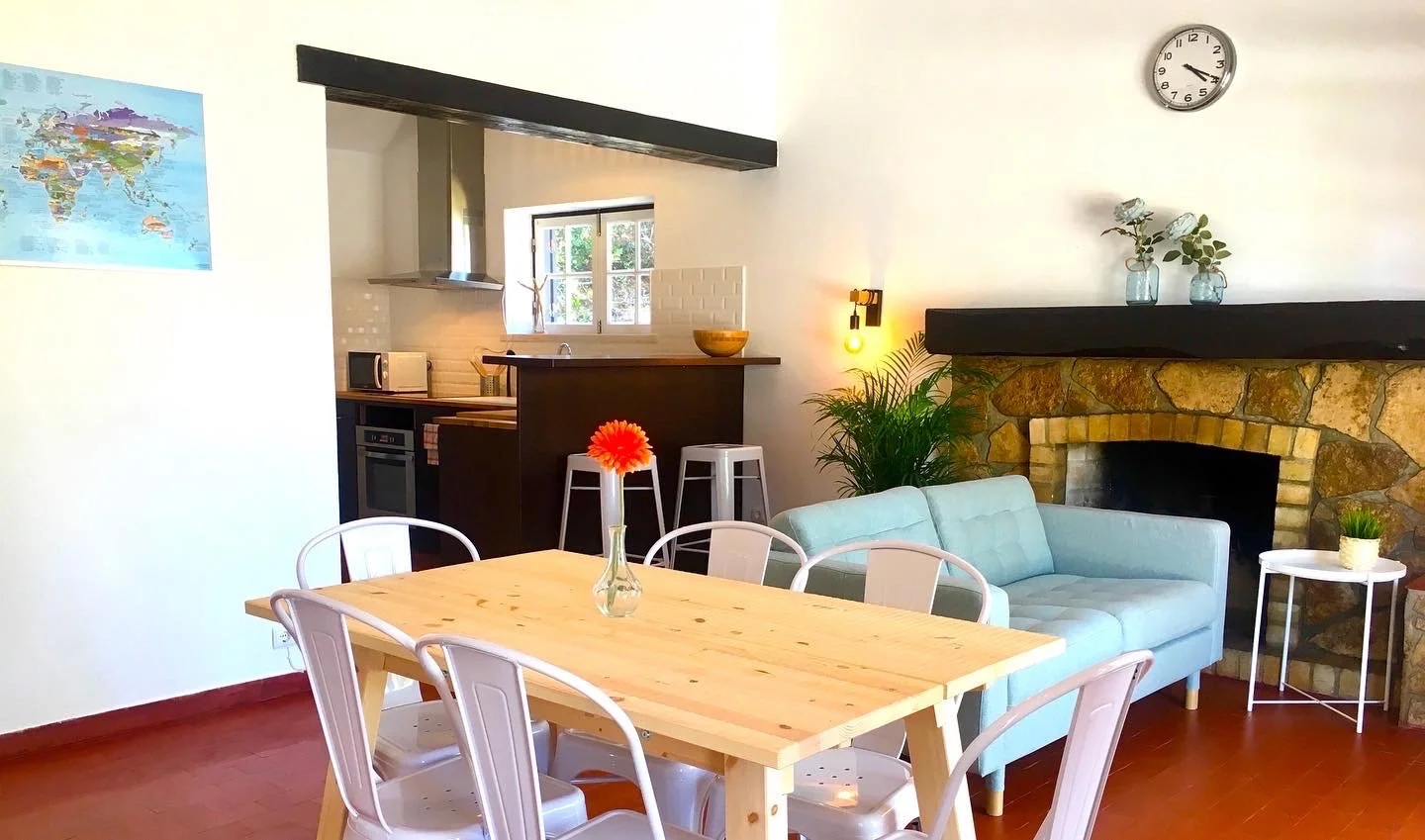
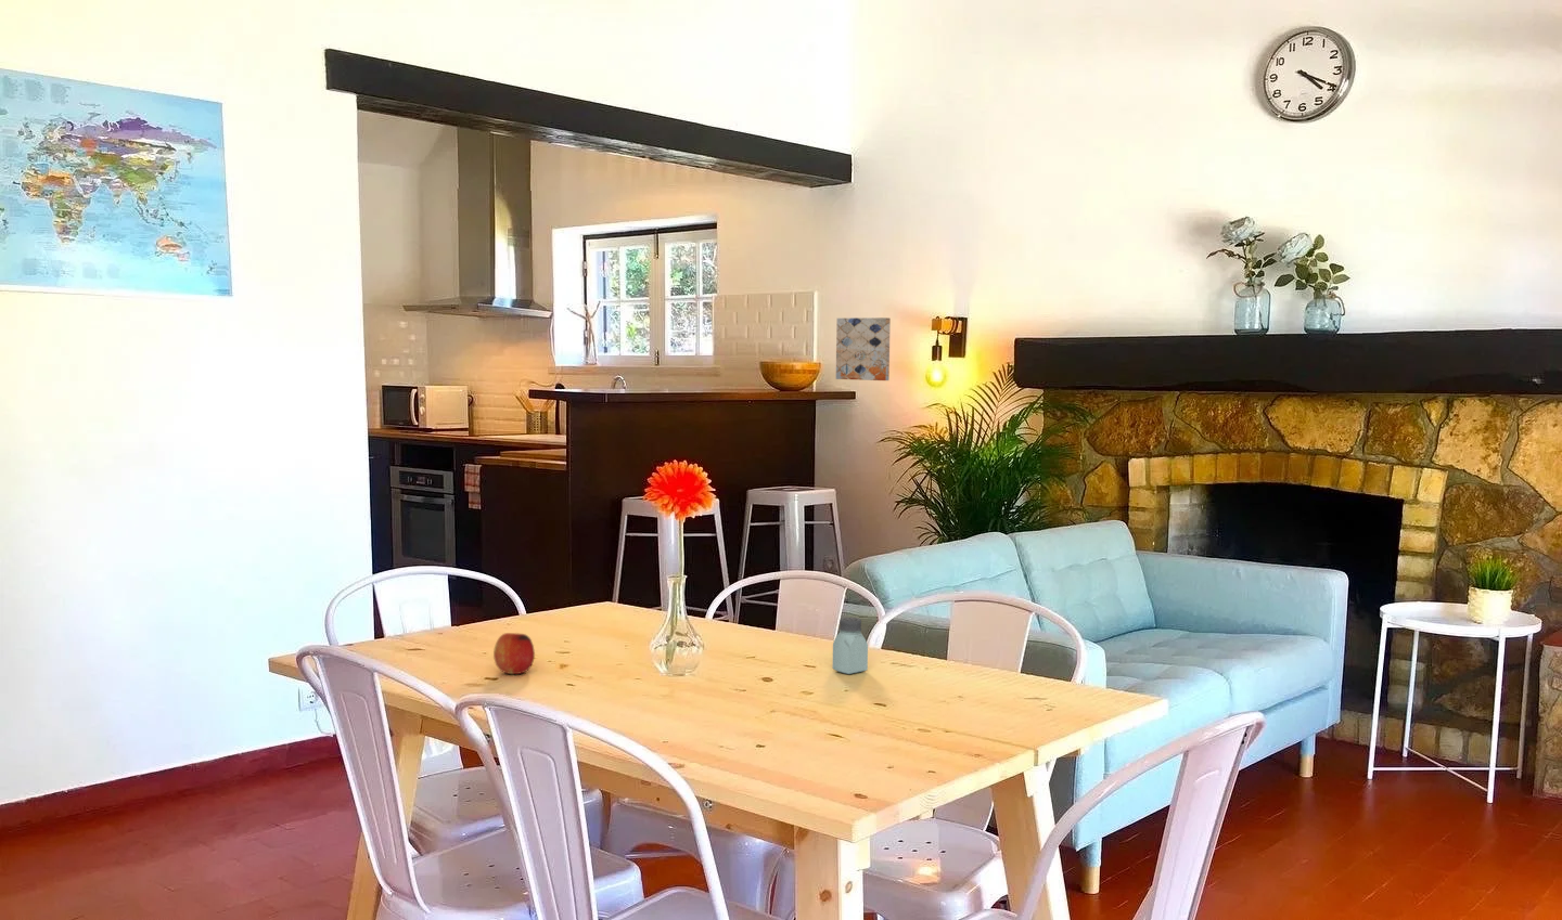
+ fruit (514, 652)
+ saltshaker (850, 645)
+ wall art (863, 349)
